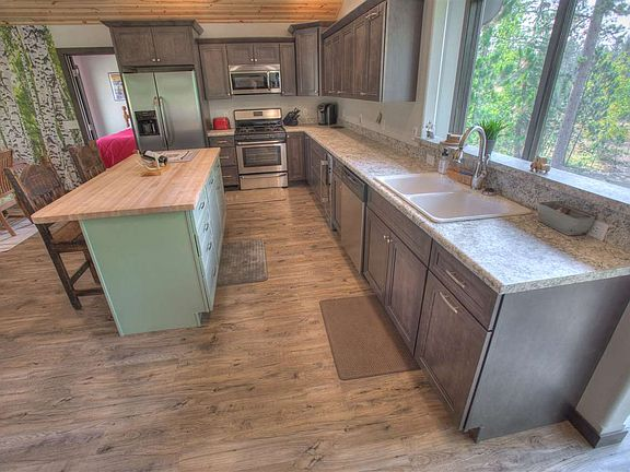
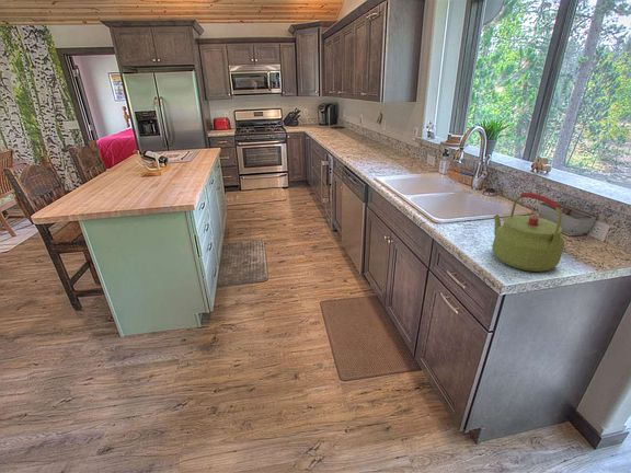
+ kettle (524, 226)
